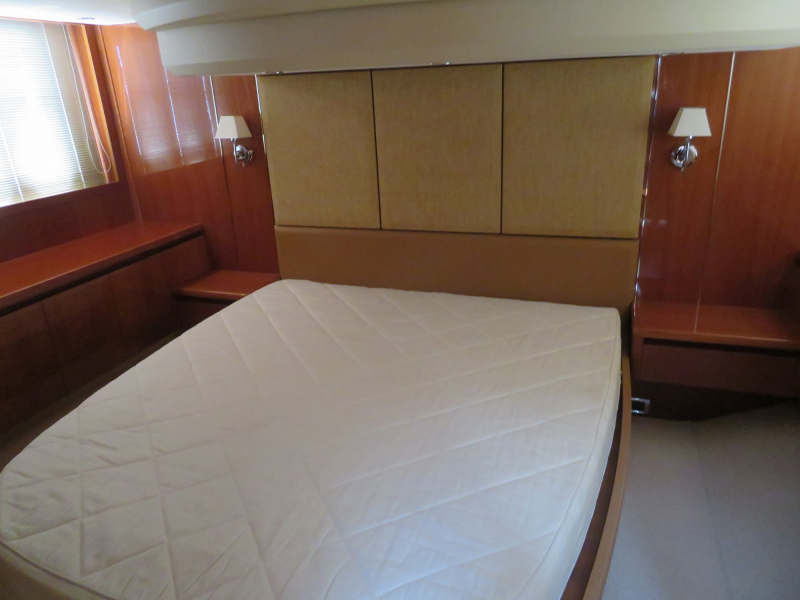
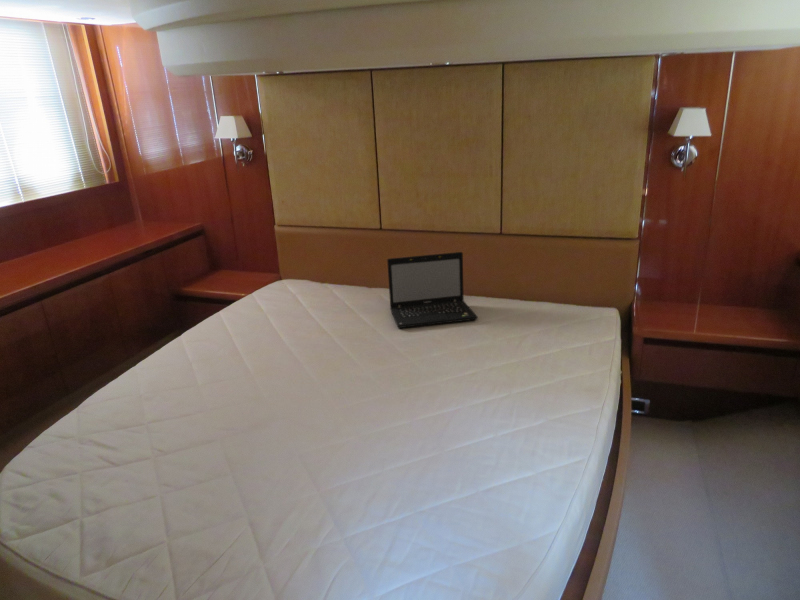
+ laptop (431, 289)
